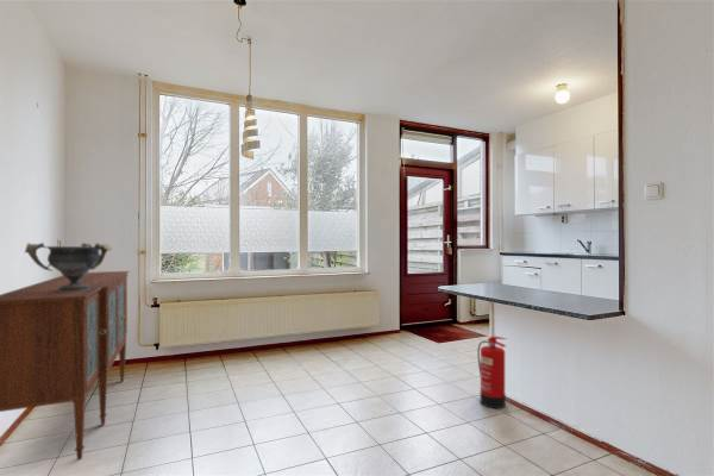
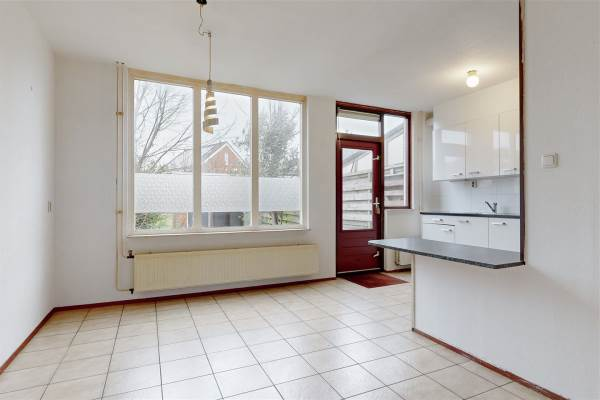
- fire extinguisher (490, 368)
- decorative bowl (68, 265)
- sideboard (82, 343)
